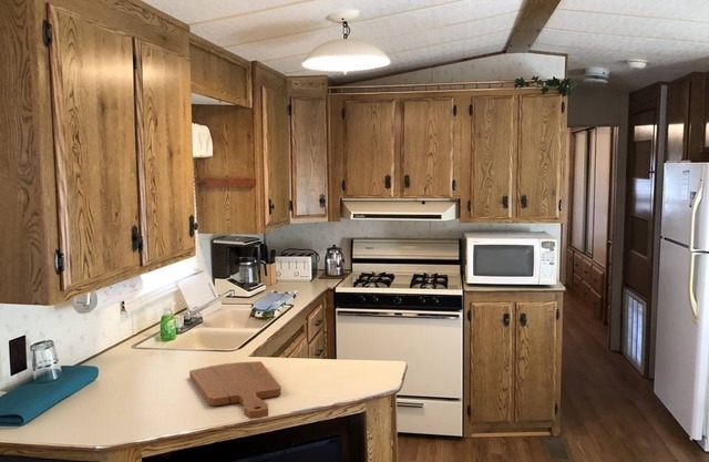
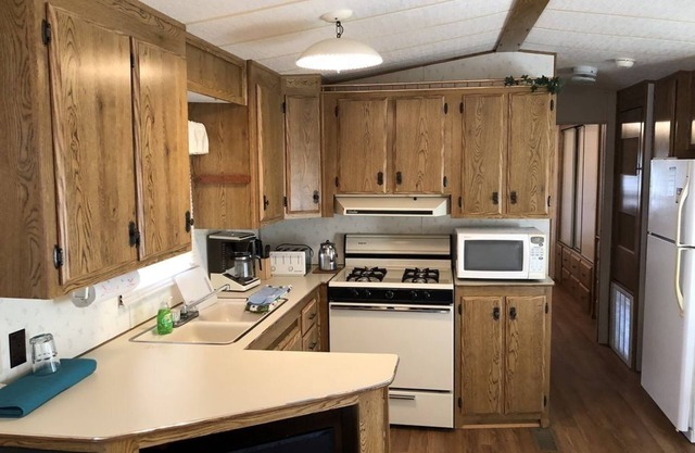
- cutting board (237, 383)
